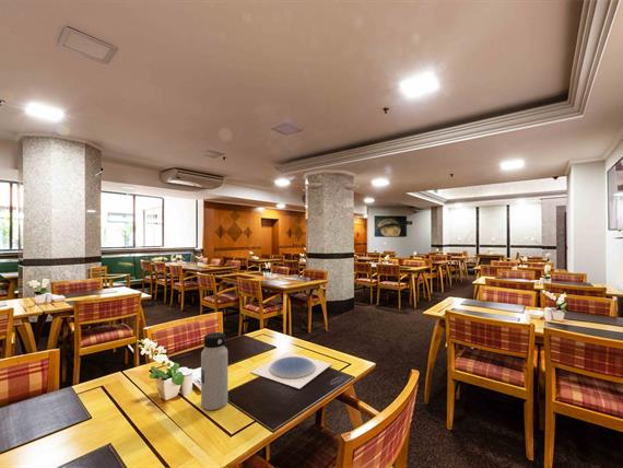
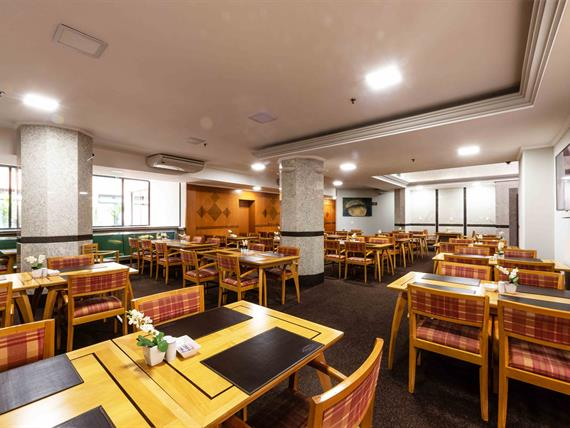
- water bottle (214, 368)
- plate (292, 365)
